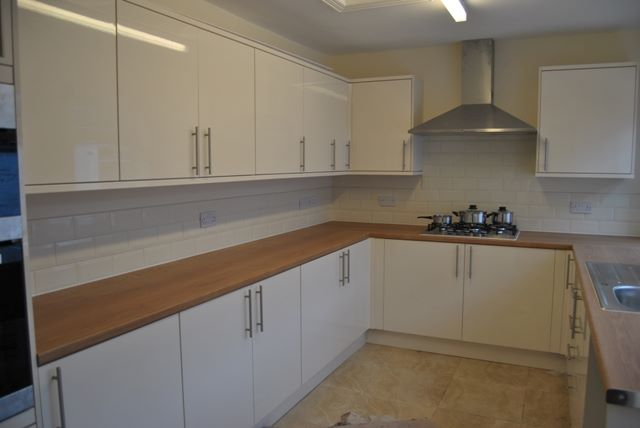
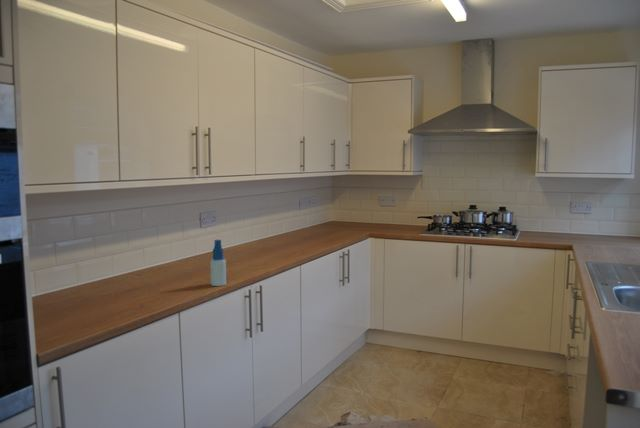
+ spray bottle (218, 262)
